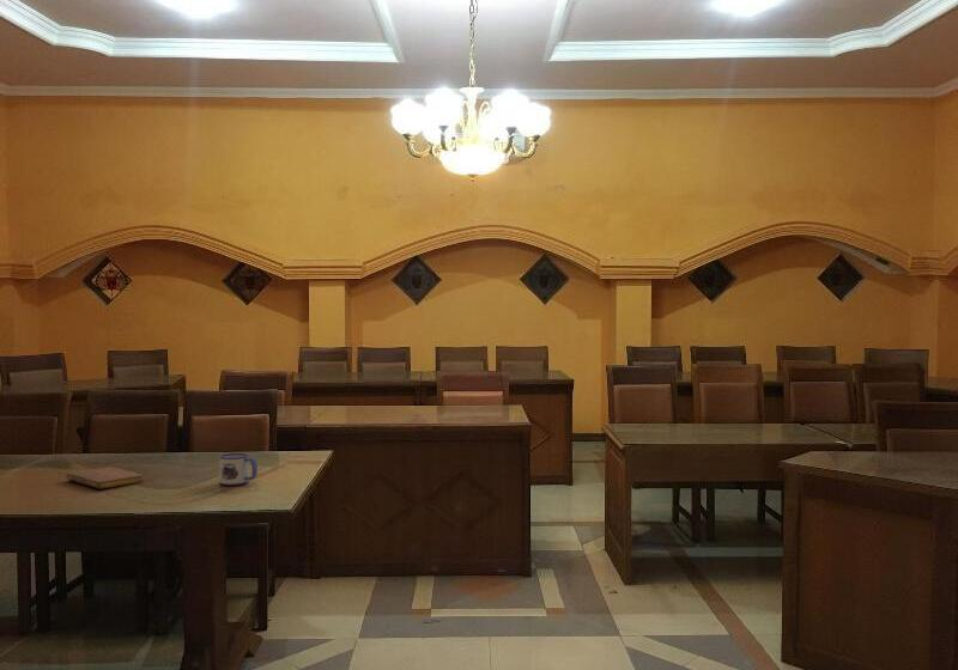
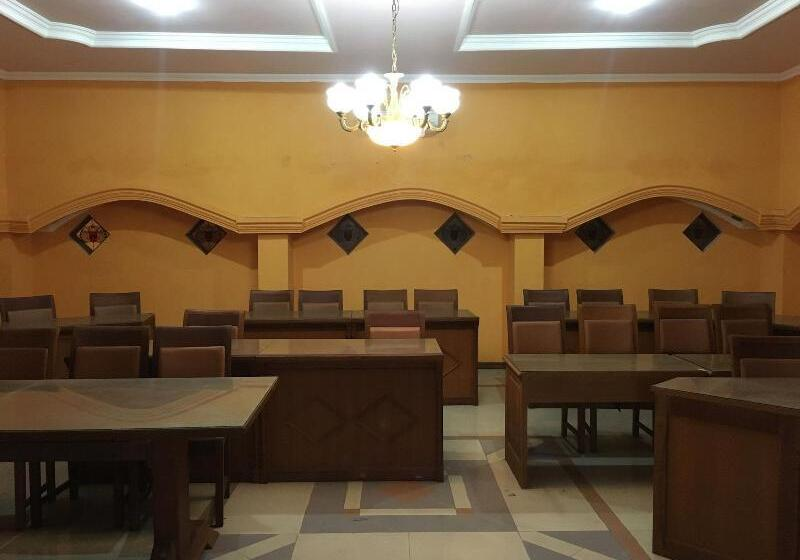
- notebook (104, 476)
- mug (238, 469)
